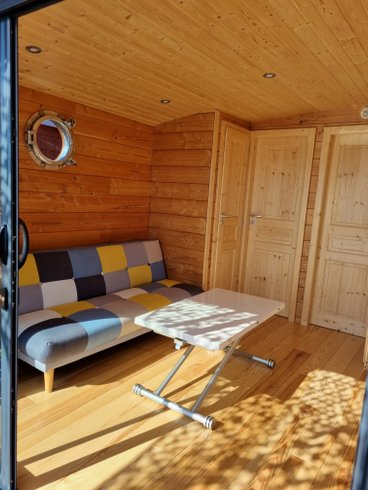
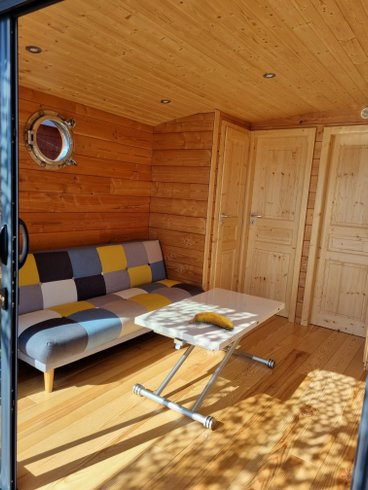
+ fruit (211, 320)
